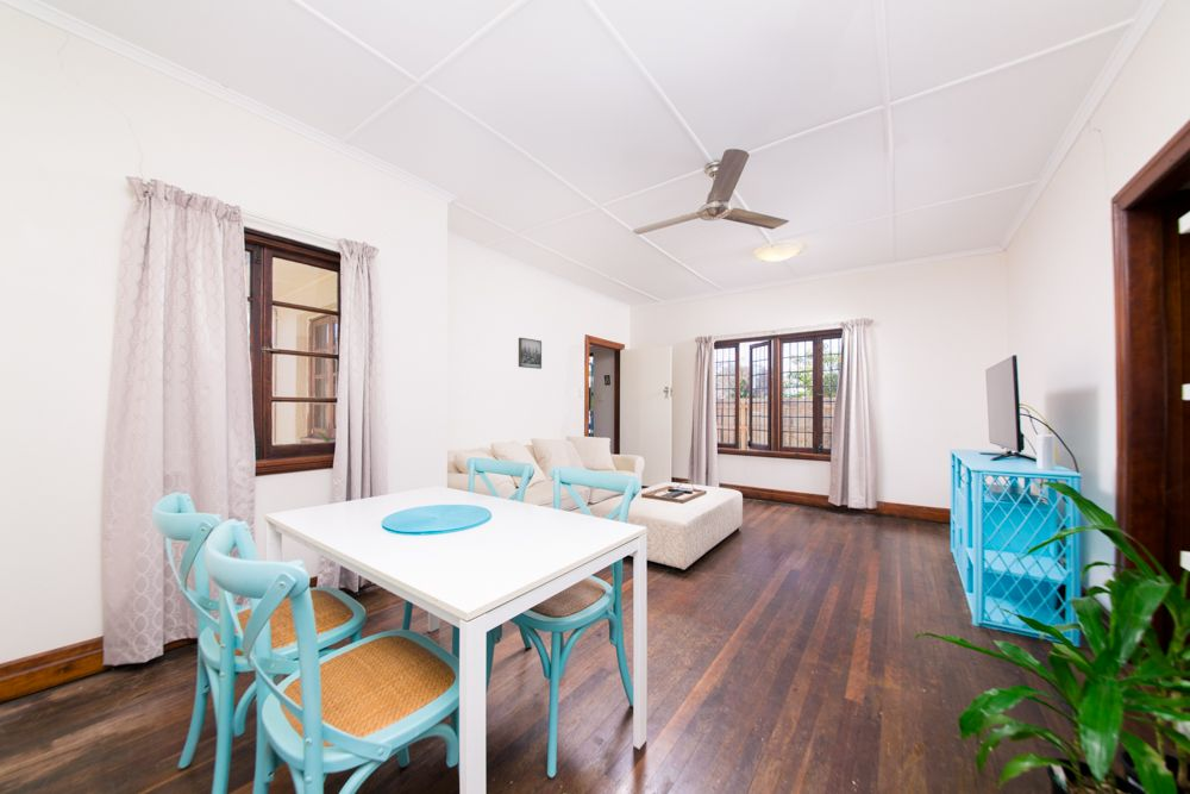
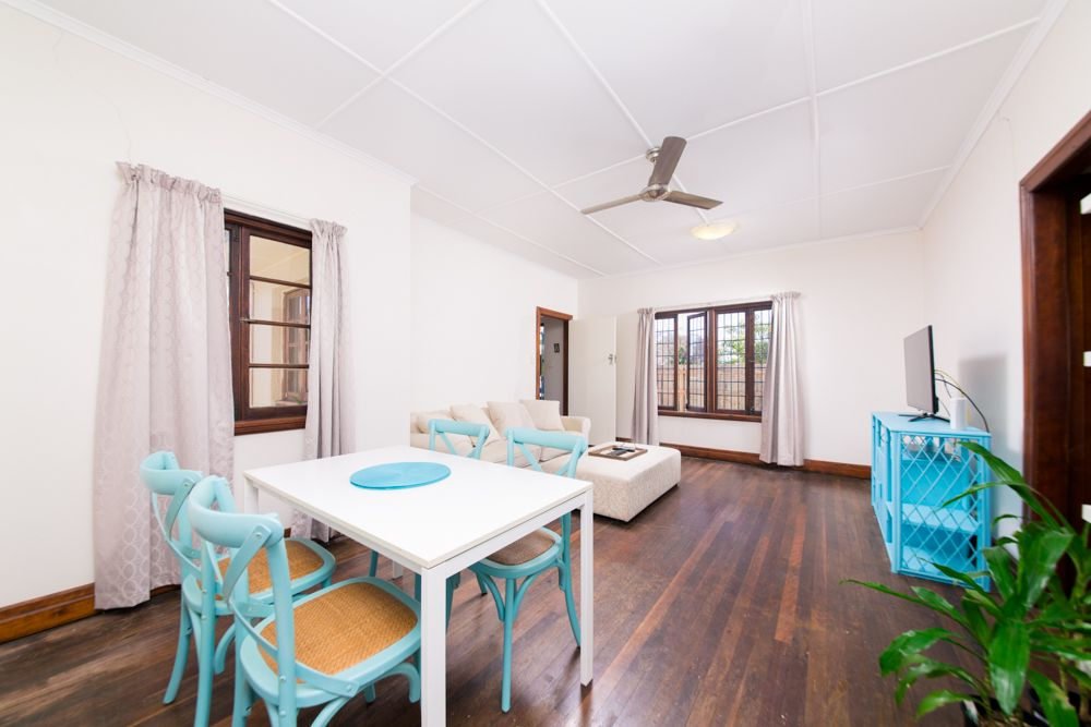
- wall art (530, 354)
